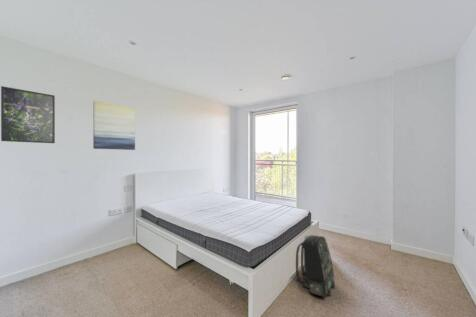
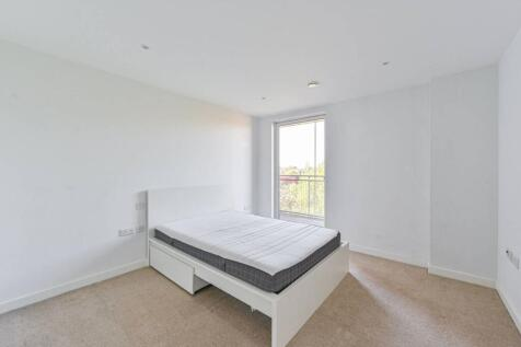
- backpack (315, 261)
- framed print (29, 116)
- wall art (115, 127)
